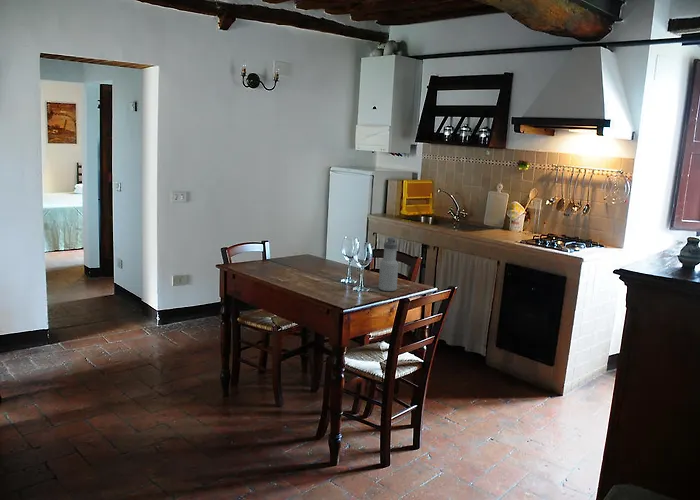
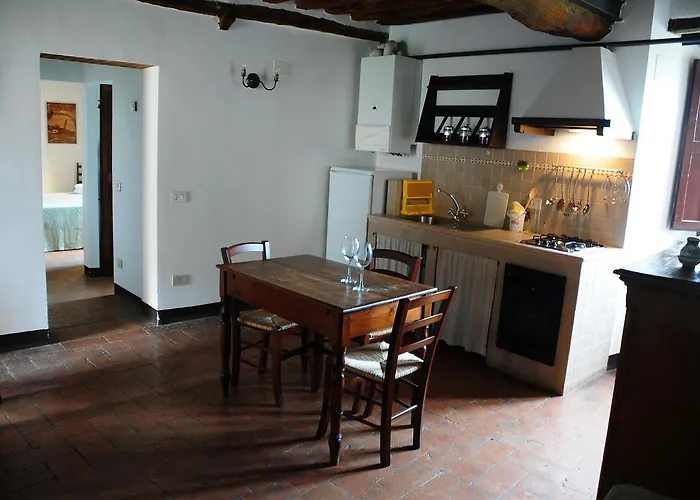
- water bottle (389, 263)
